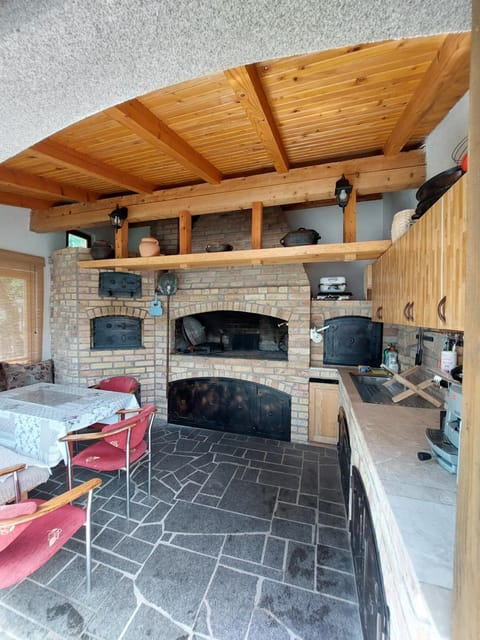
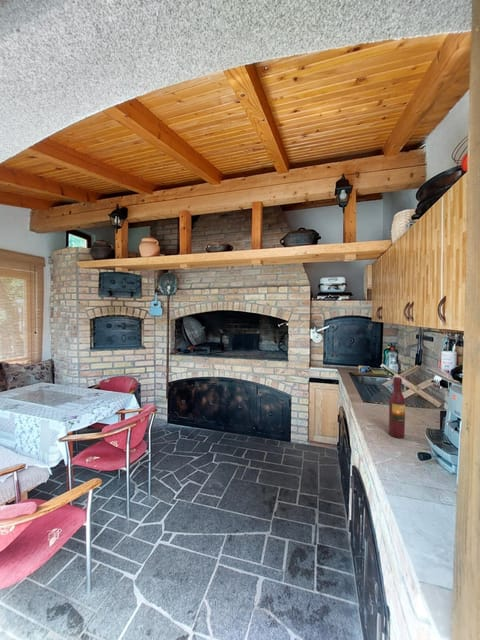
+ wine bottle (397, 406)
